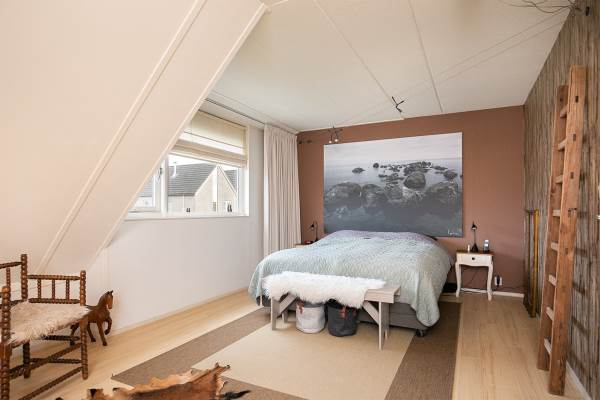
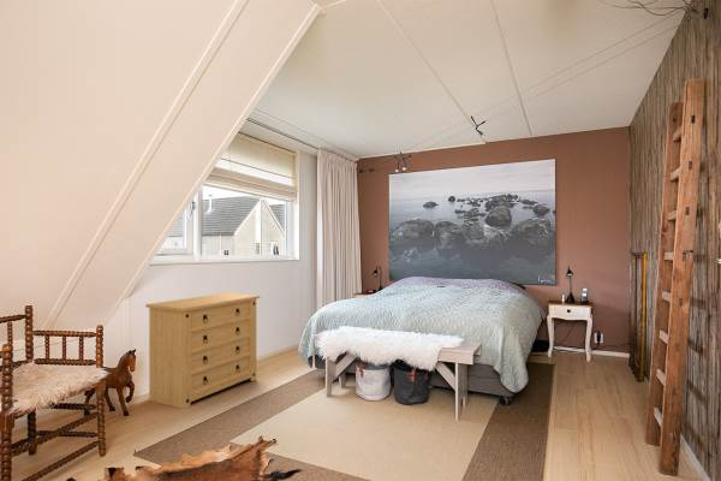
+ dresser (207, 344)
